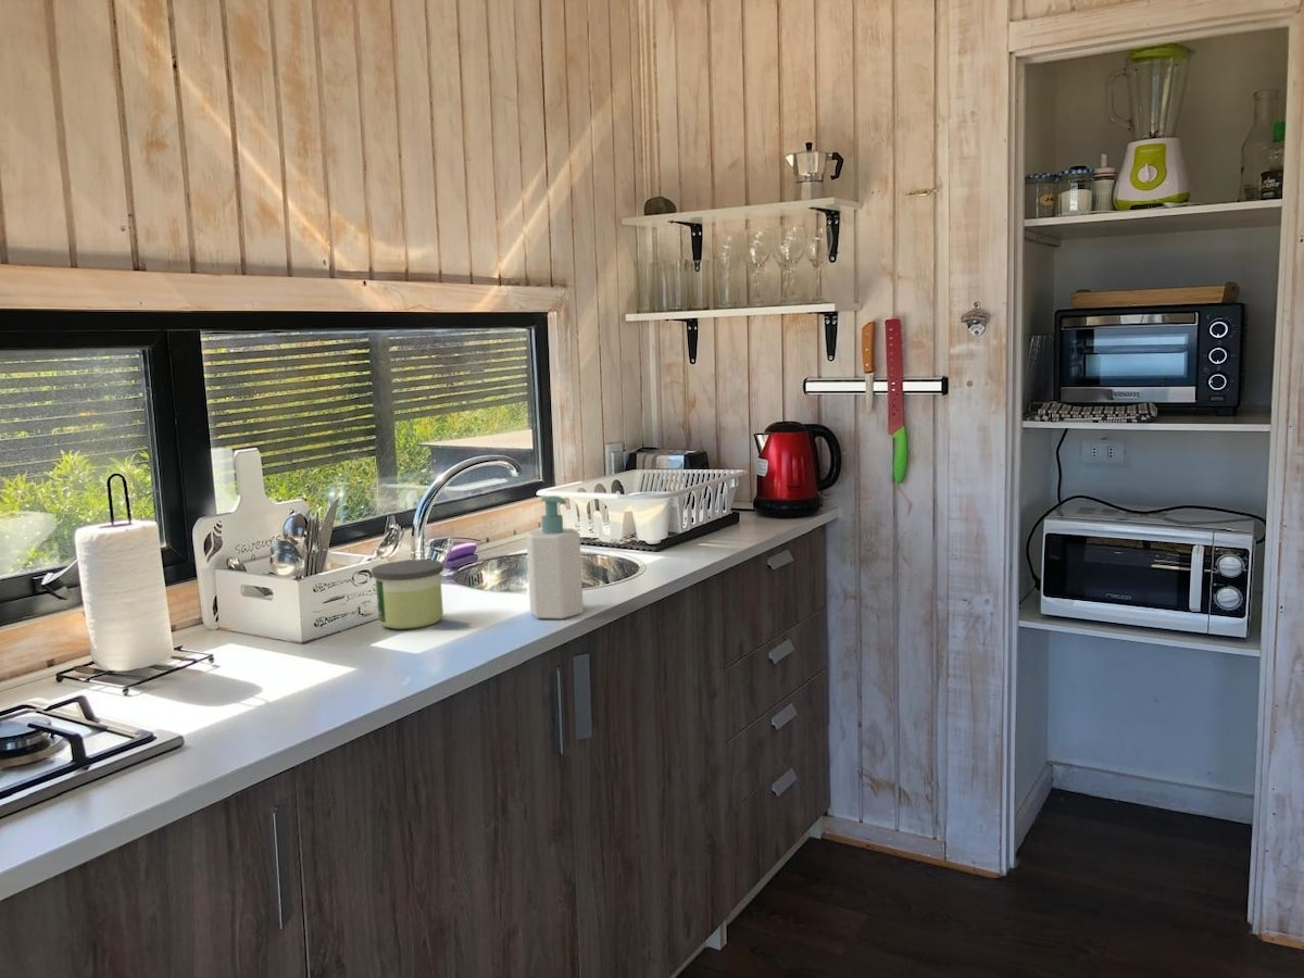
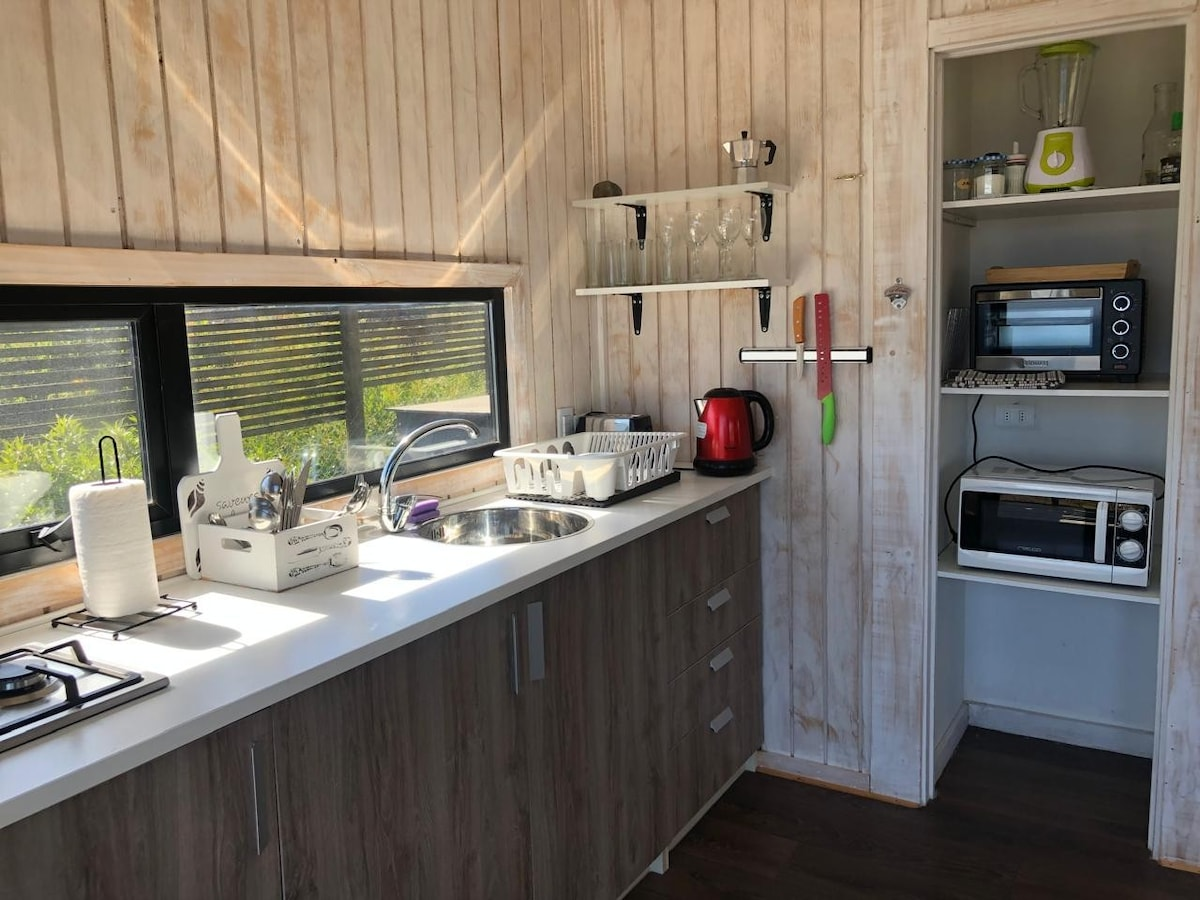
- candle (409, 594)
- soap bottle (553, 555)
